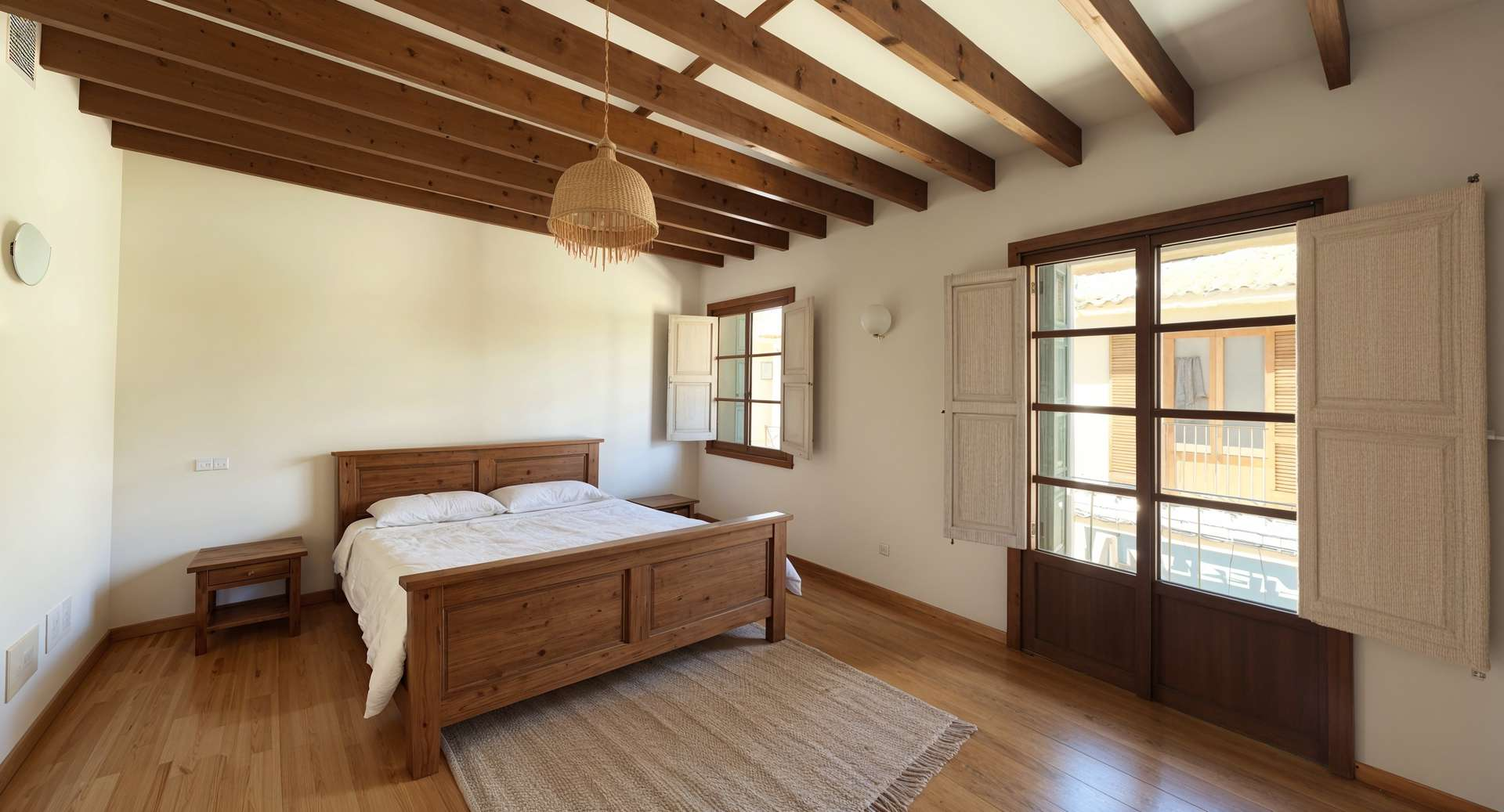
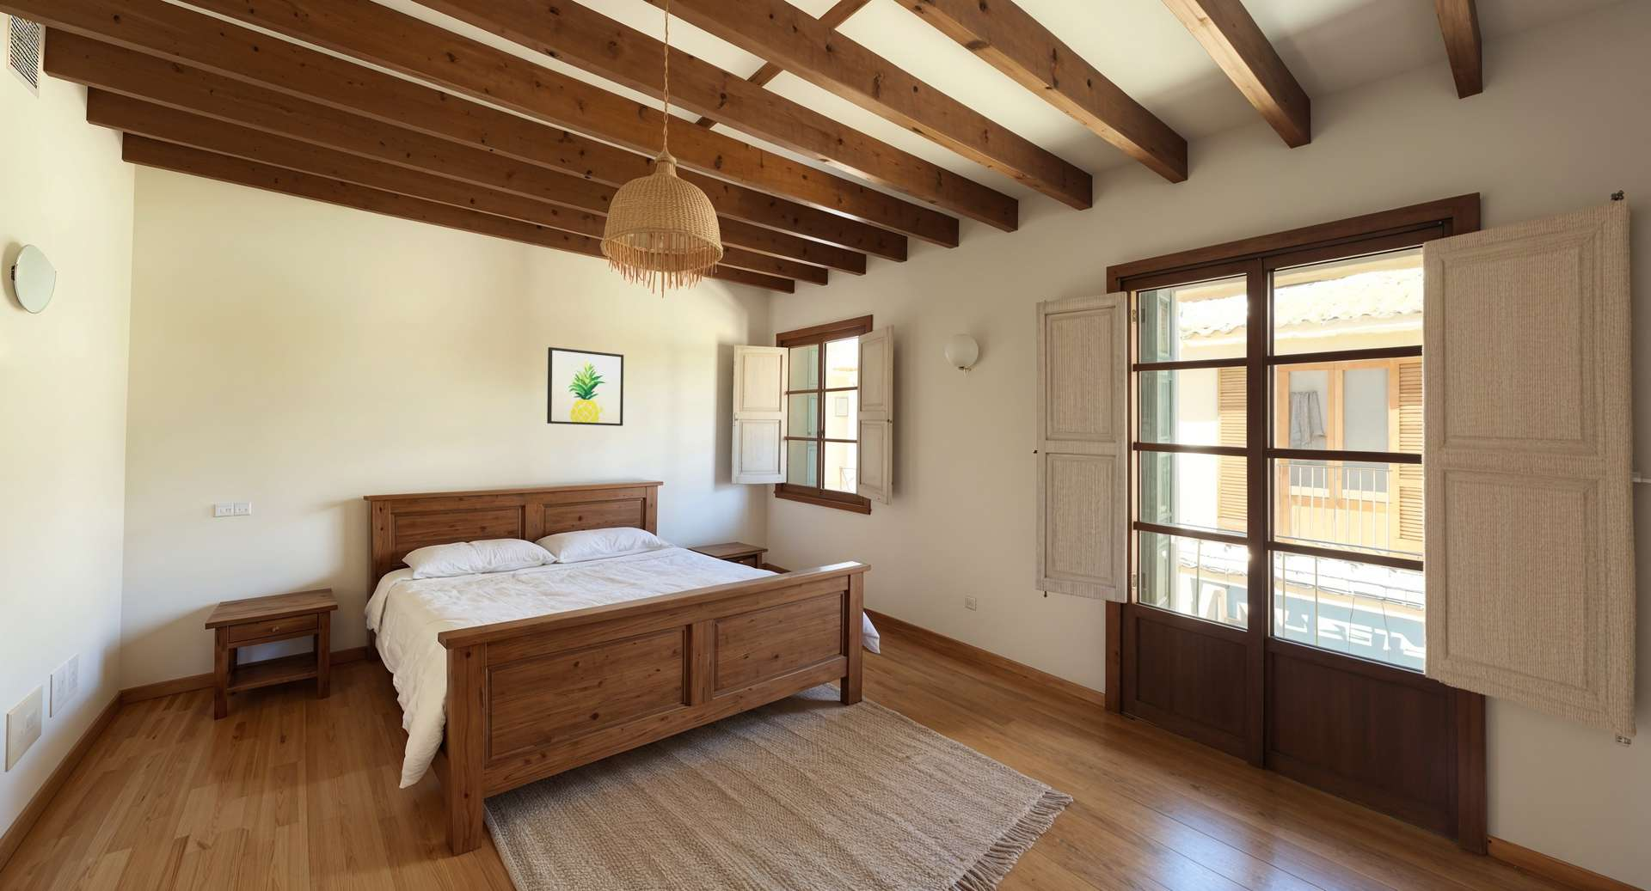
+ wall art (586, 387)
